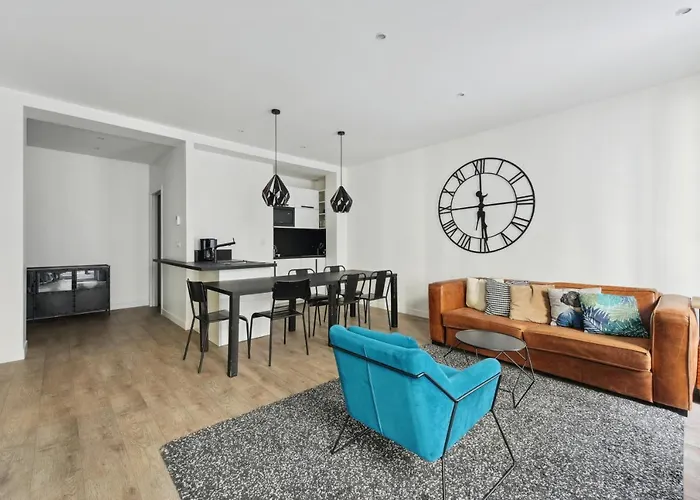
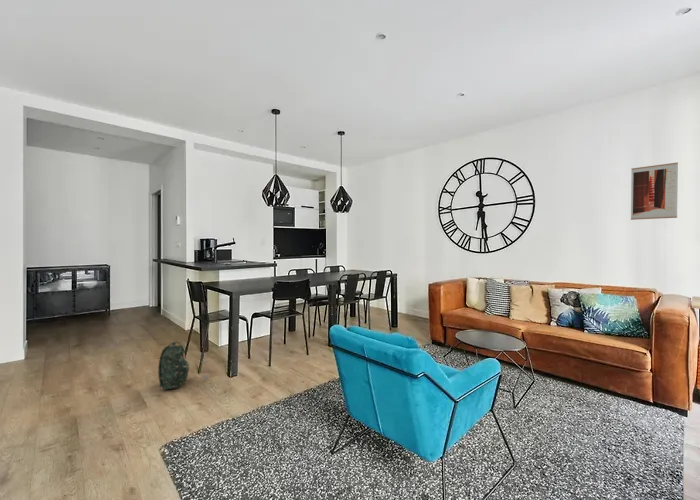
+ backpack (180, 360)
+ wall art (653, 192)
